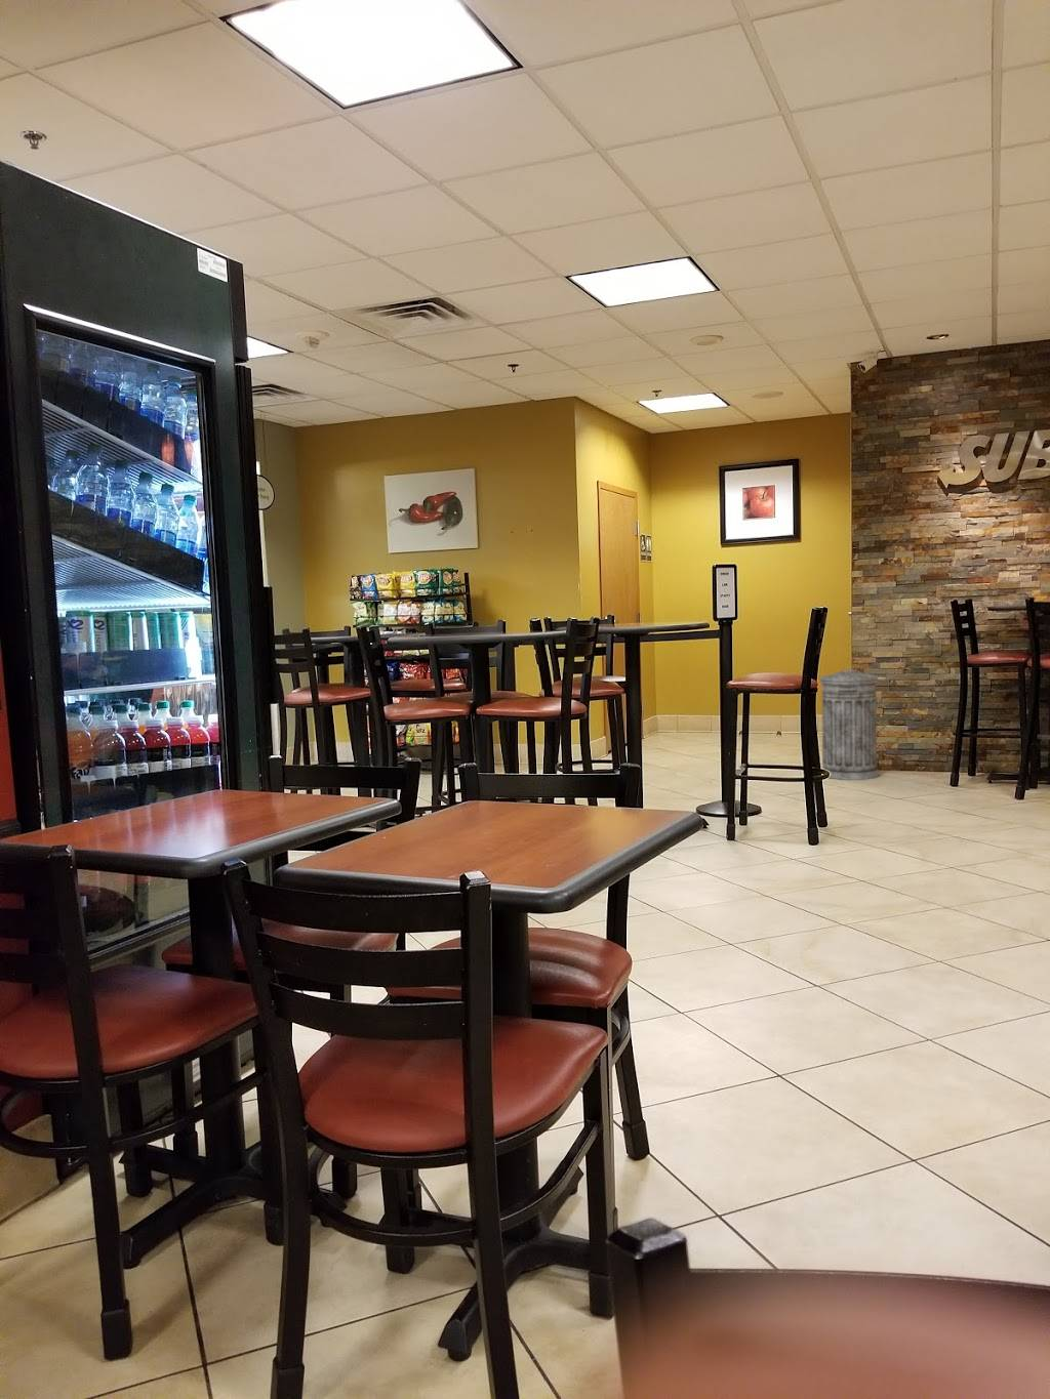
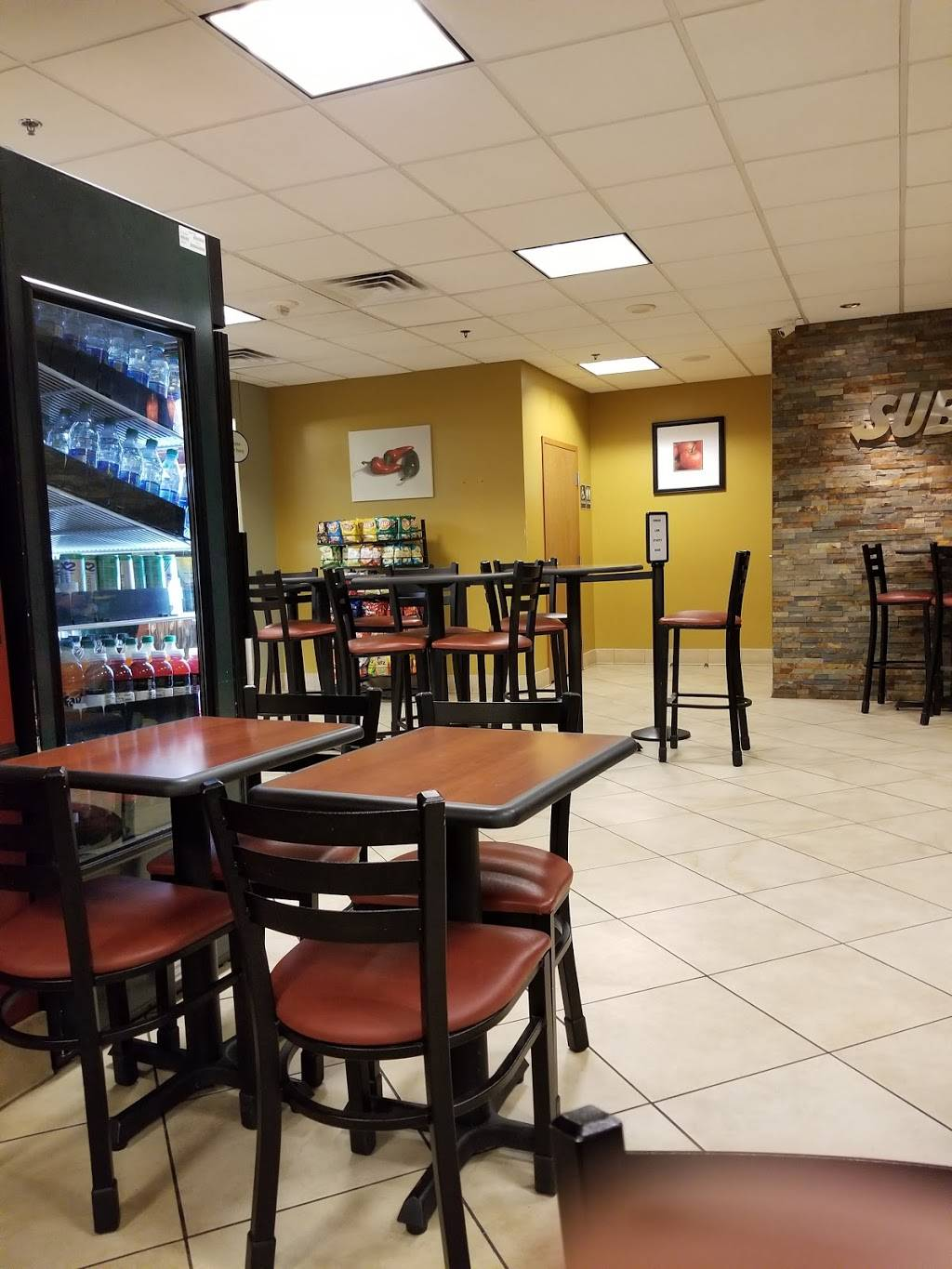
- trash can (848, 721)
